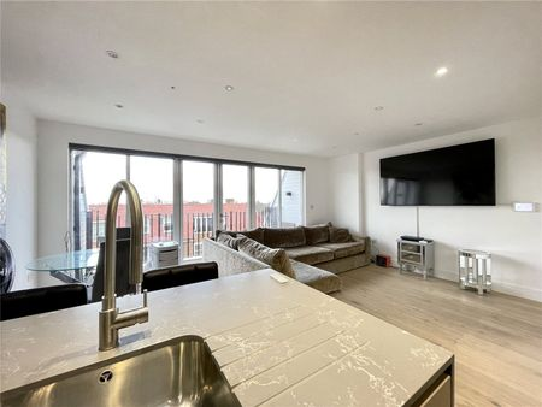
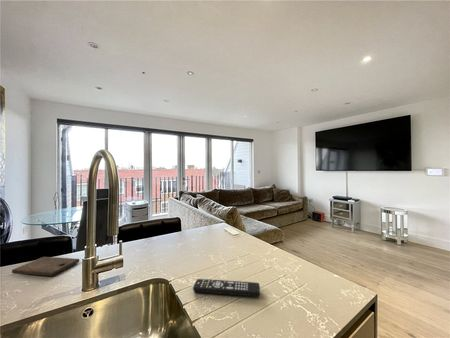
+ cutting board (47, 265)
+ remote control (226, 287)
